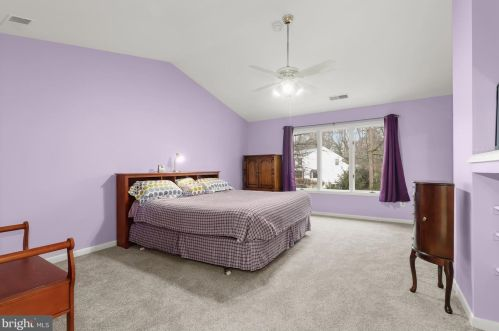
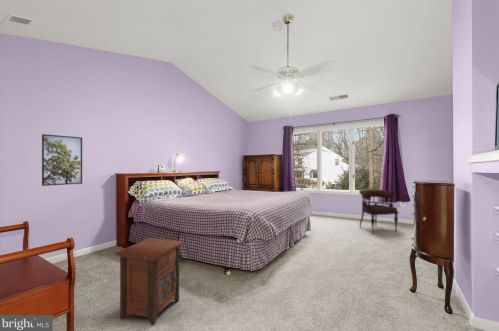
+ nightstand (151, 277)
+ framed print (63, 160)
+ armchair (375, 210)
